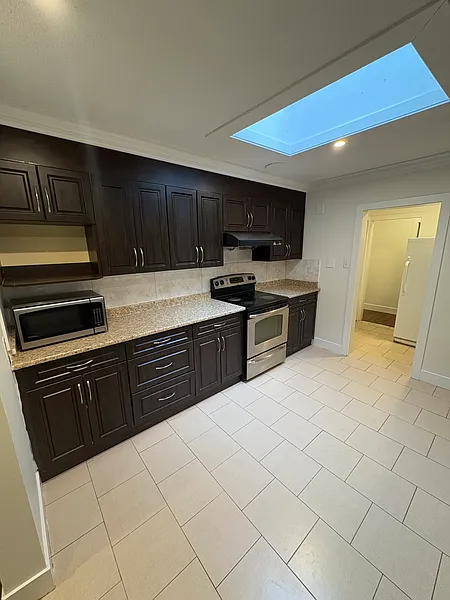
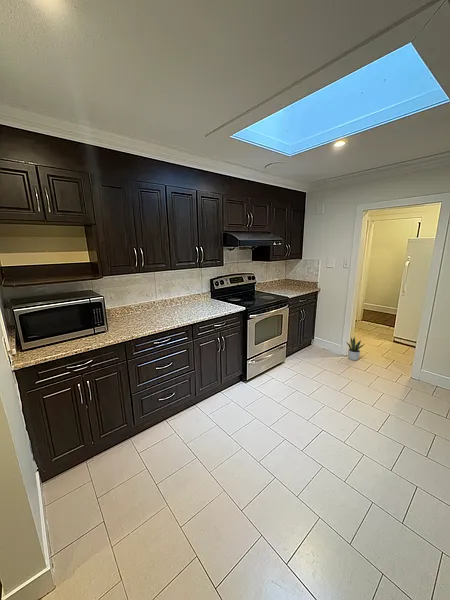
+ potted plant (354, 347)
